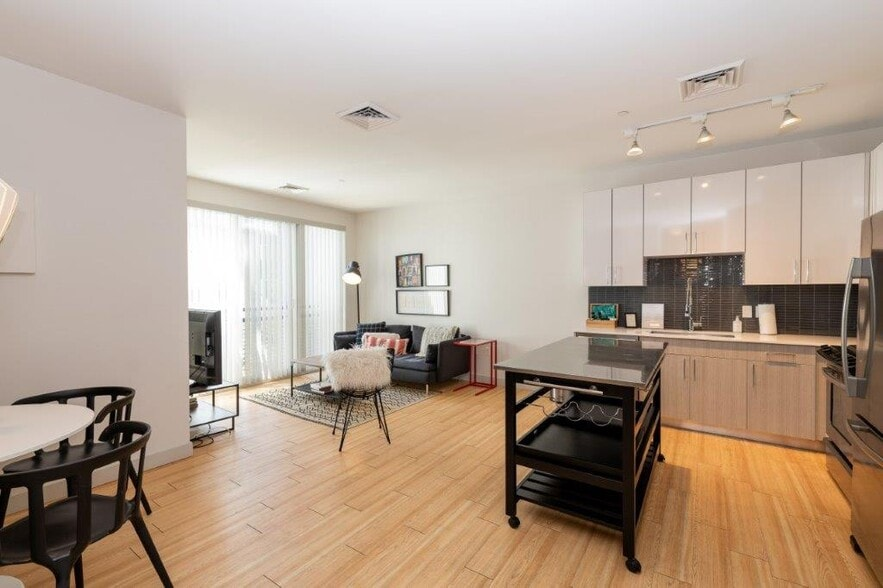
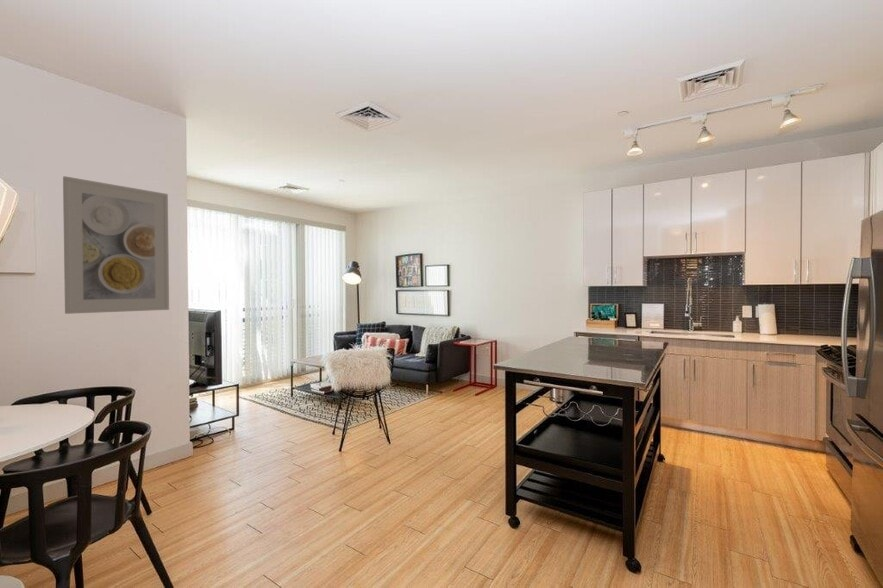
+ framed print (120, 248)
